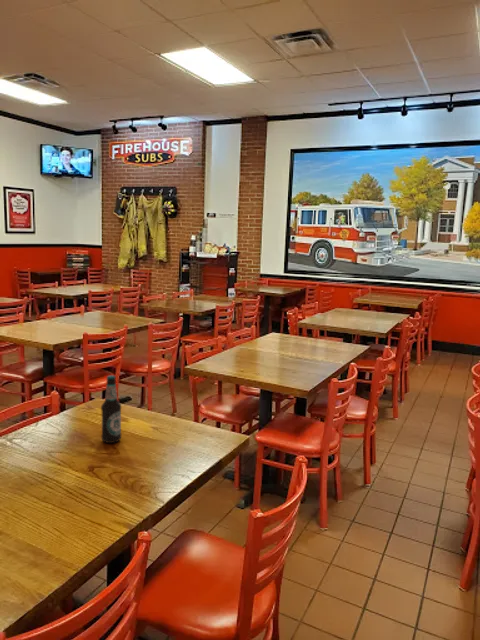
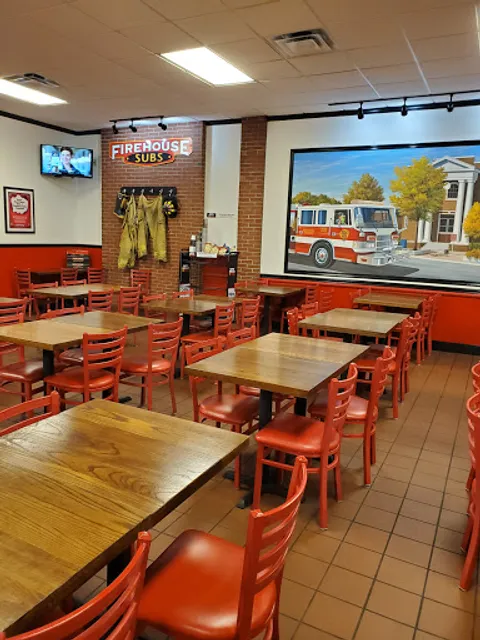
- bottle (111, 408)
